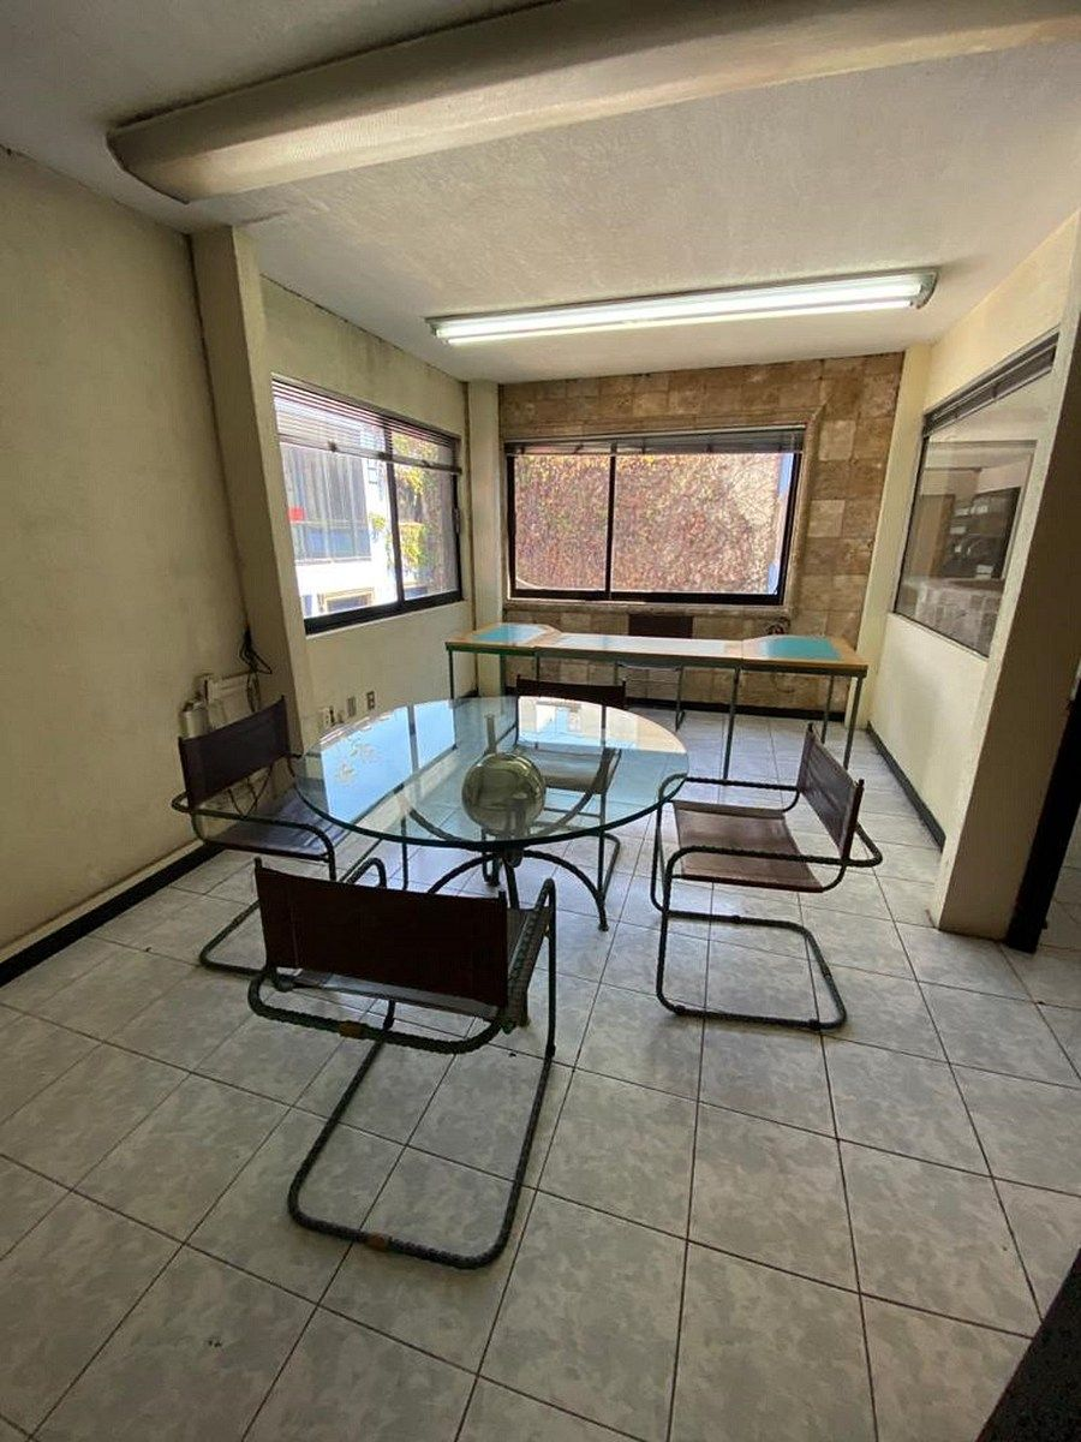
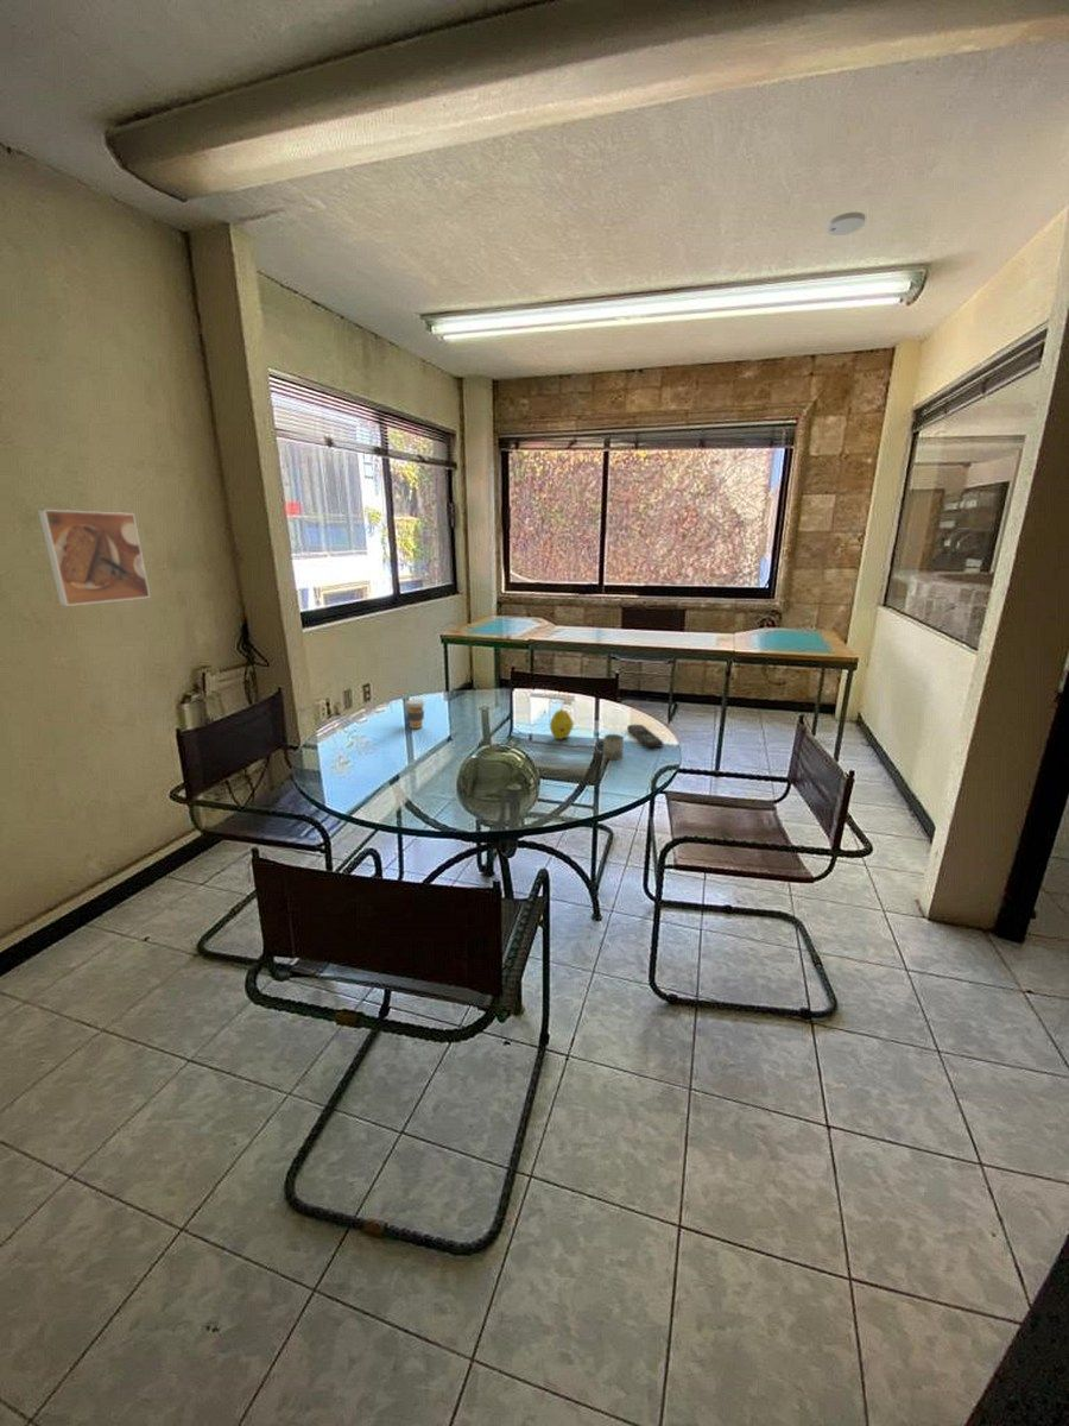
+ smoke detector (846, 223)
+ fruit (561, 724)
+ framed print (99, 557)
+ remote control (644, 734)
+ coffee cup (415, 713)
+ cup (608, 746)
